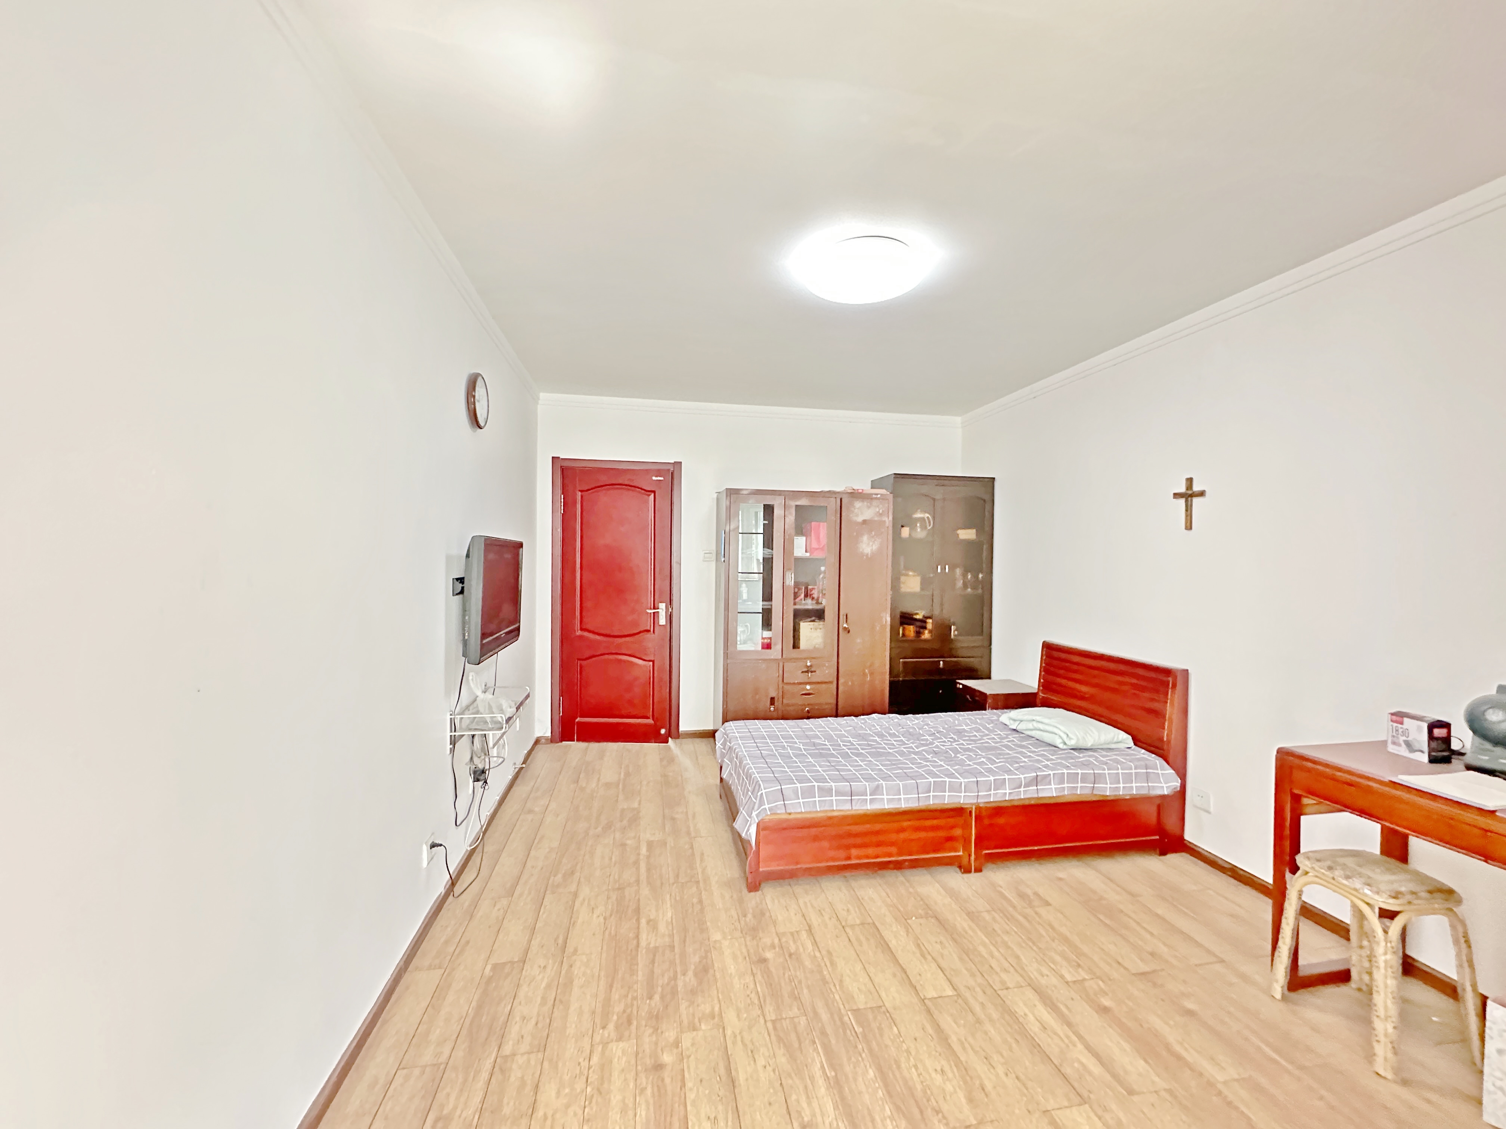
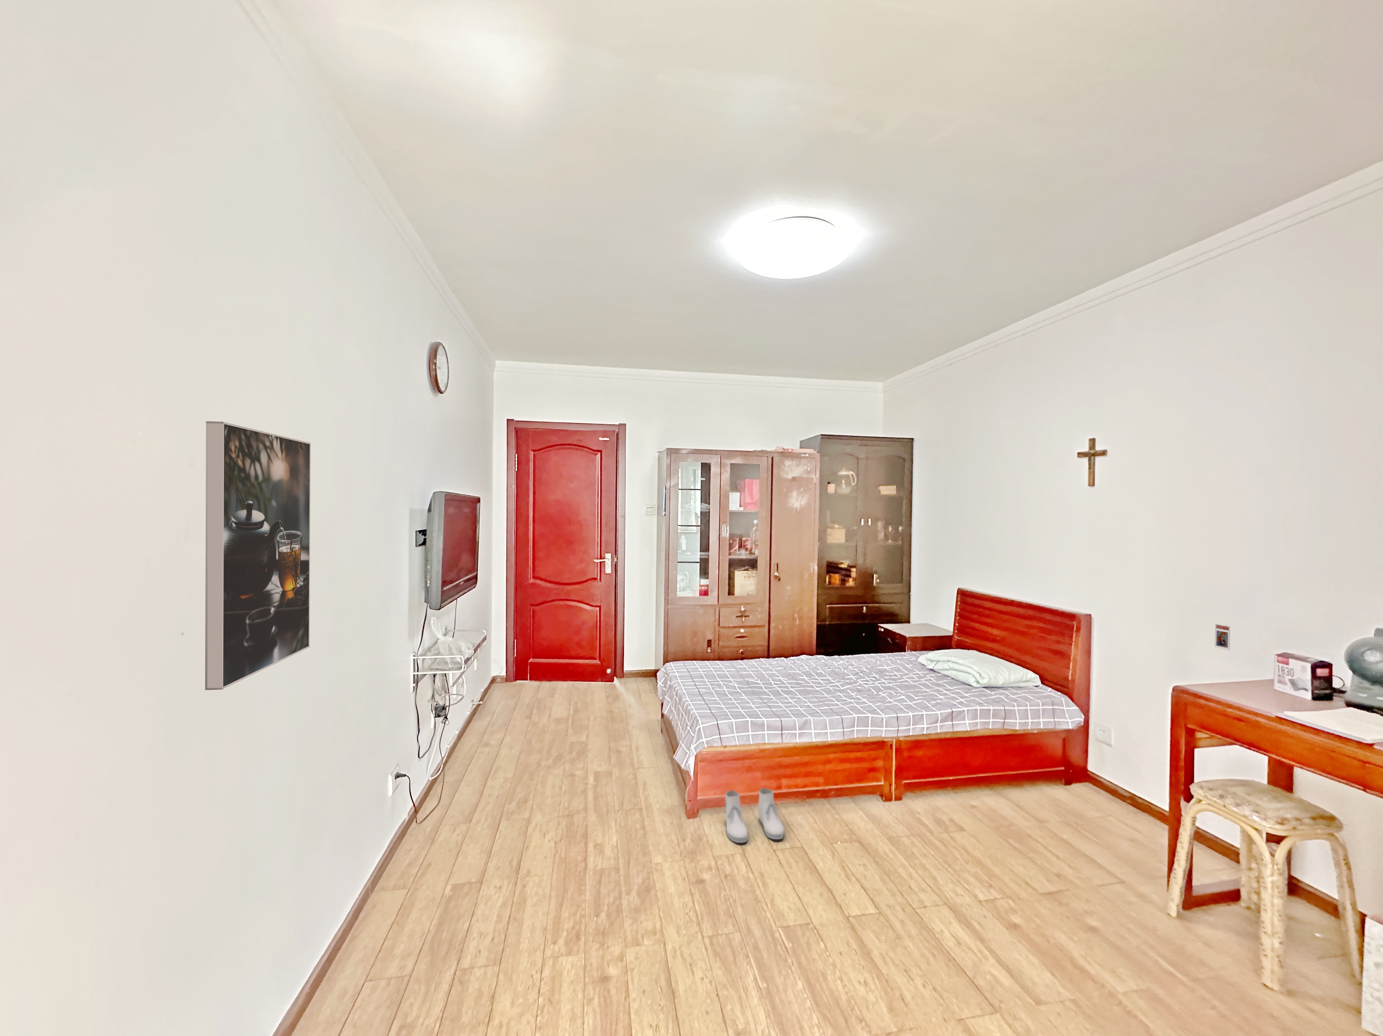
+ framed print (265, 550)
+ trading card (1222, 637)
+ boots (758, 812)
